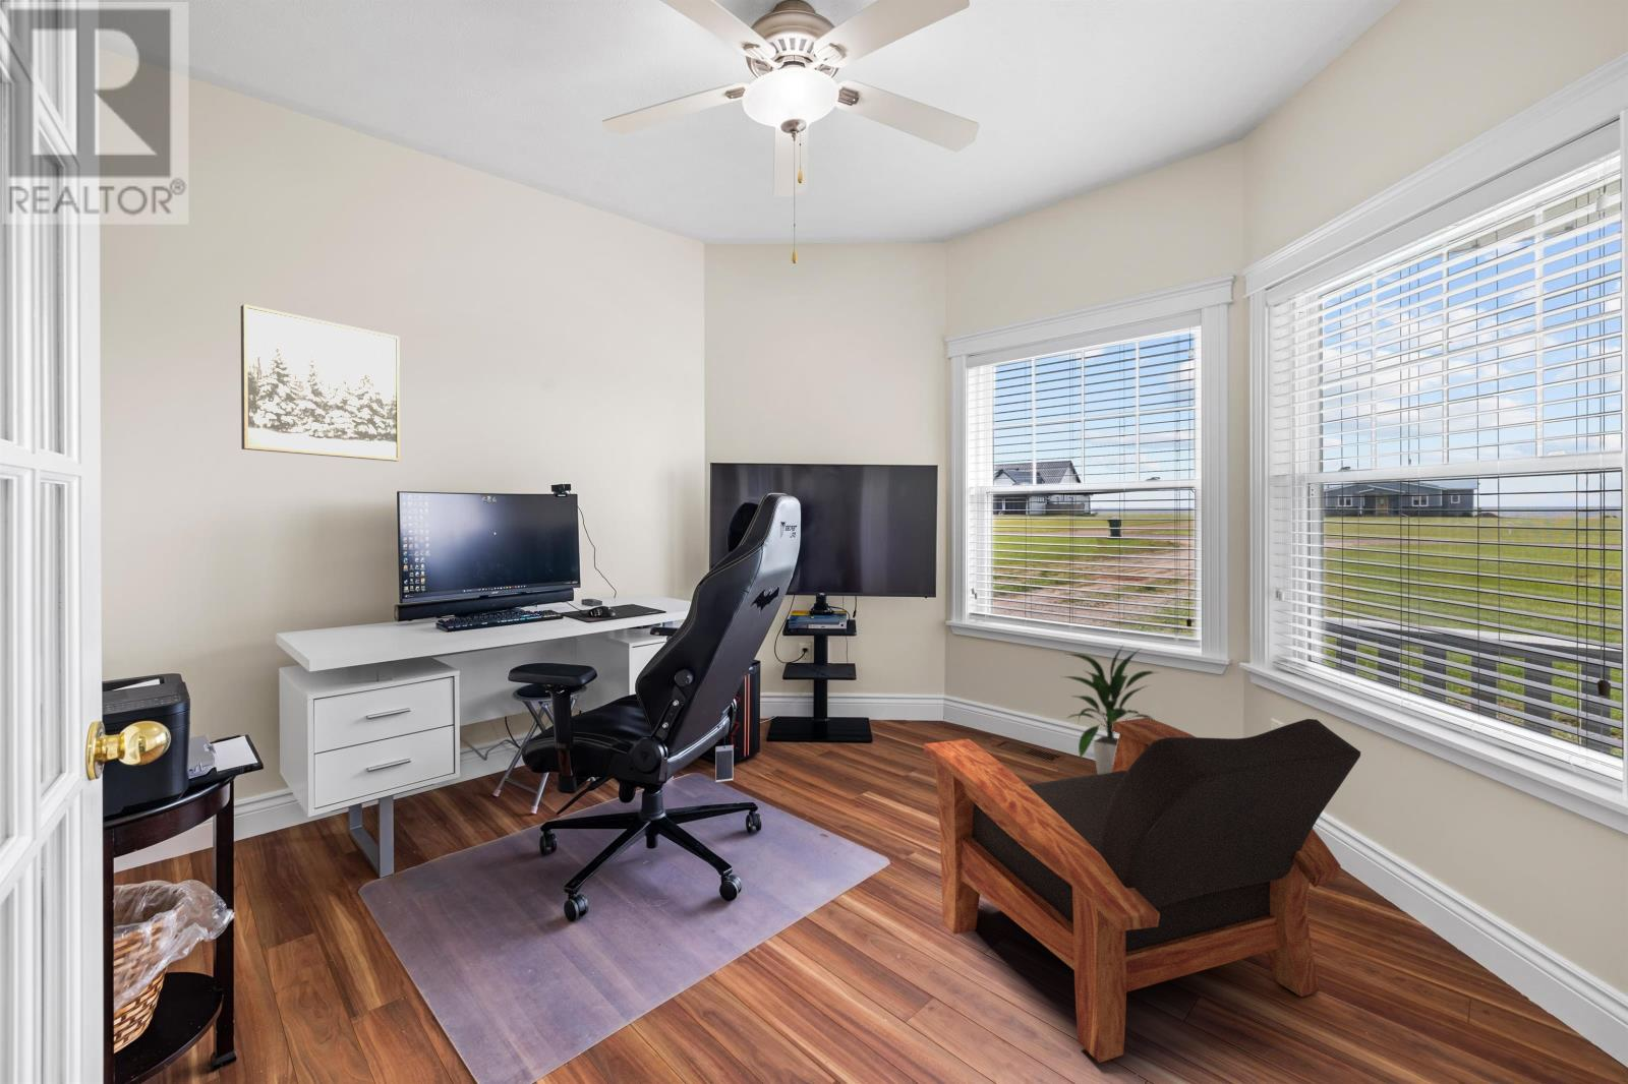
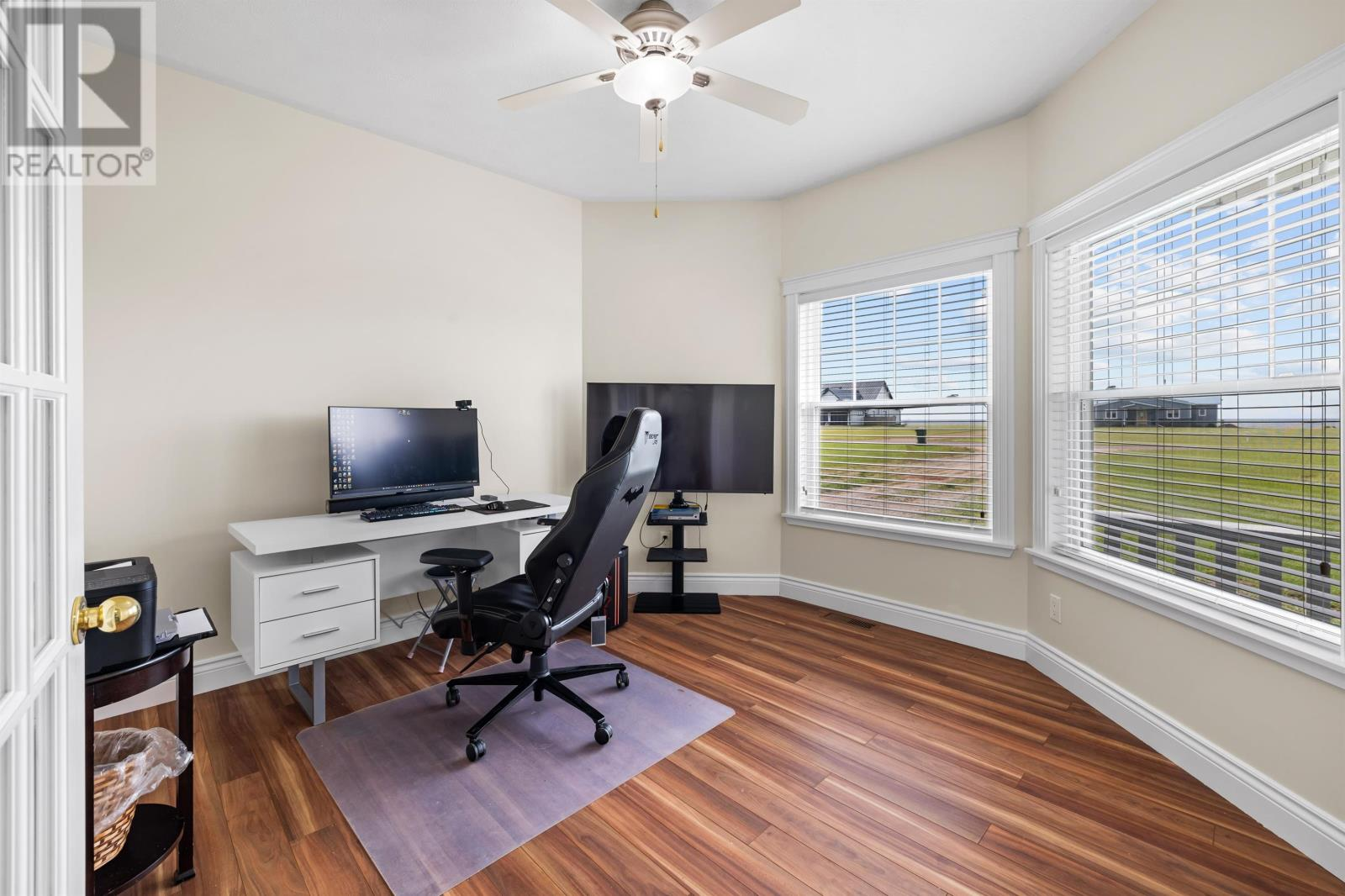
- indoor plant (1106, 710)
- armchair (1139, 832)
- wall art (326, 388)
